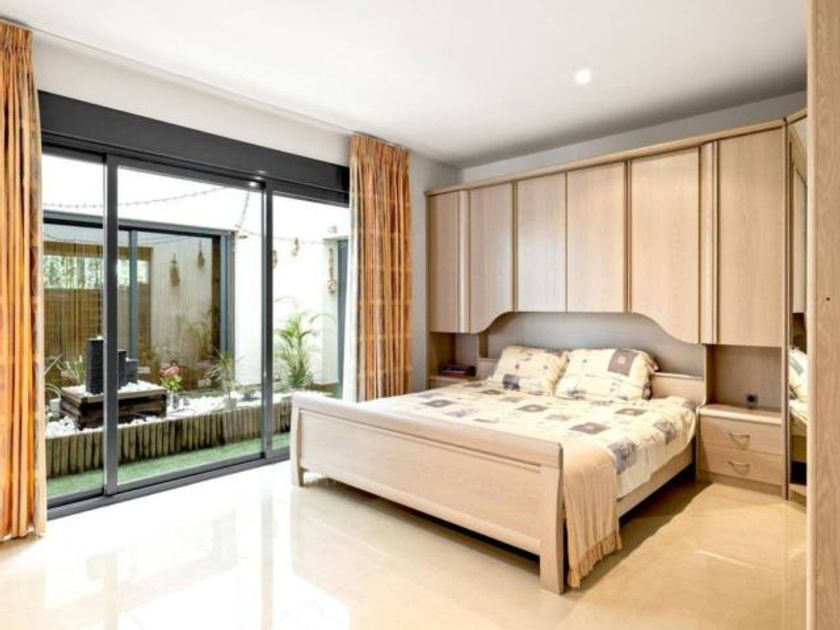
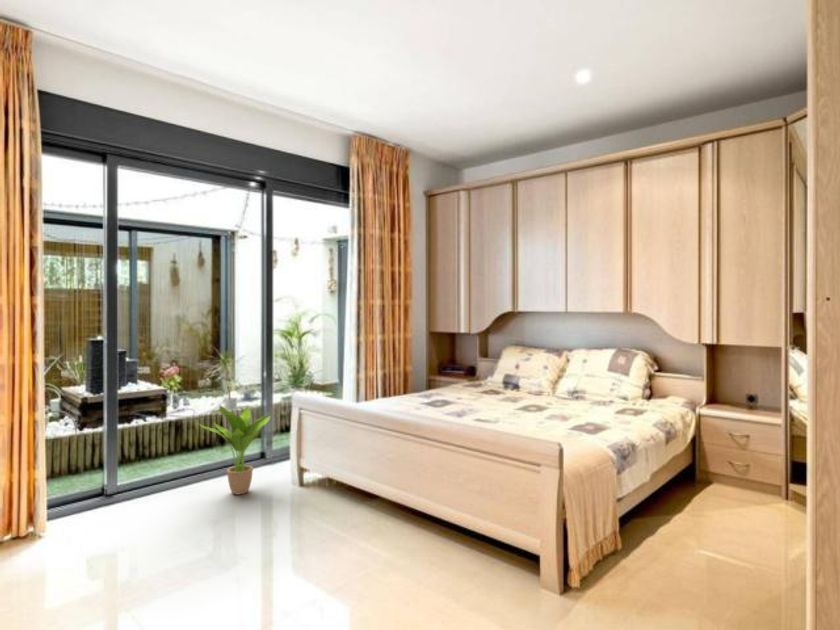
+ potted plant (245, 446)
